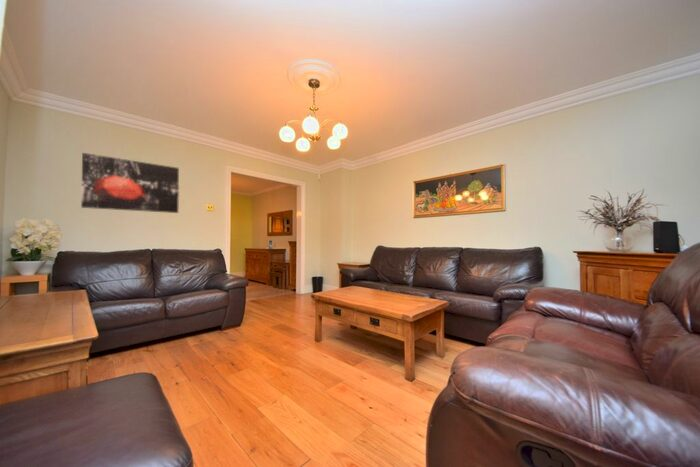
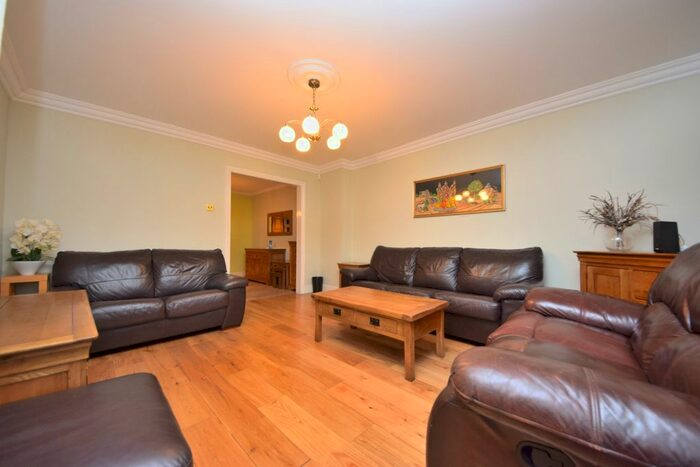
- wall art (134, 185)
